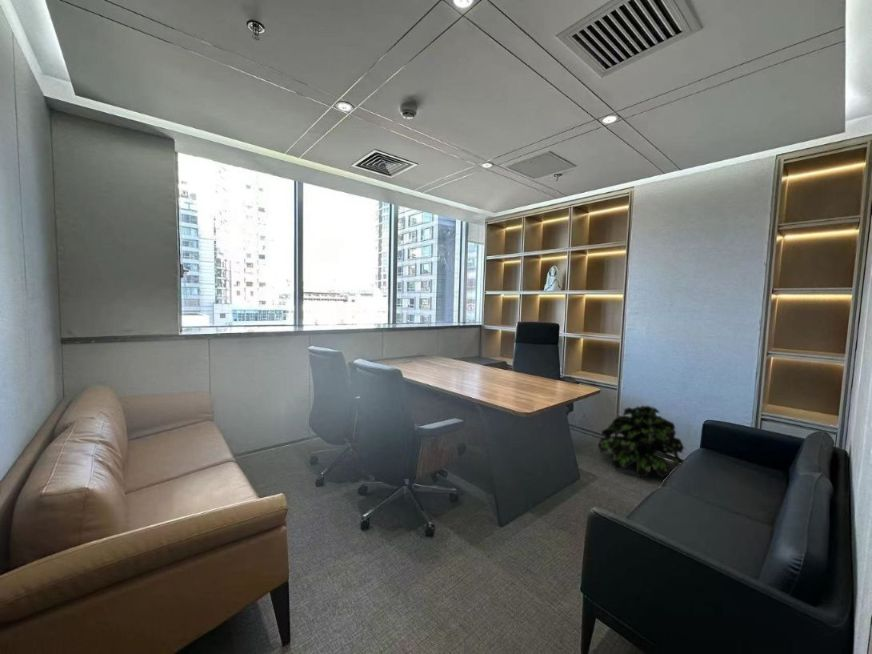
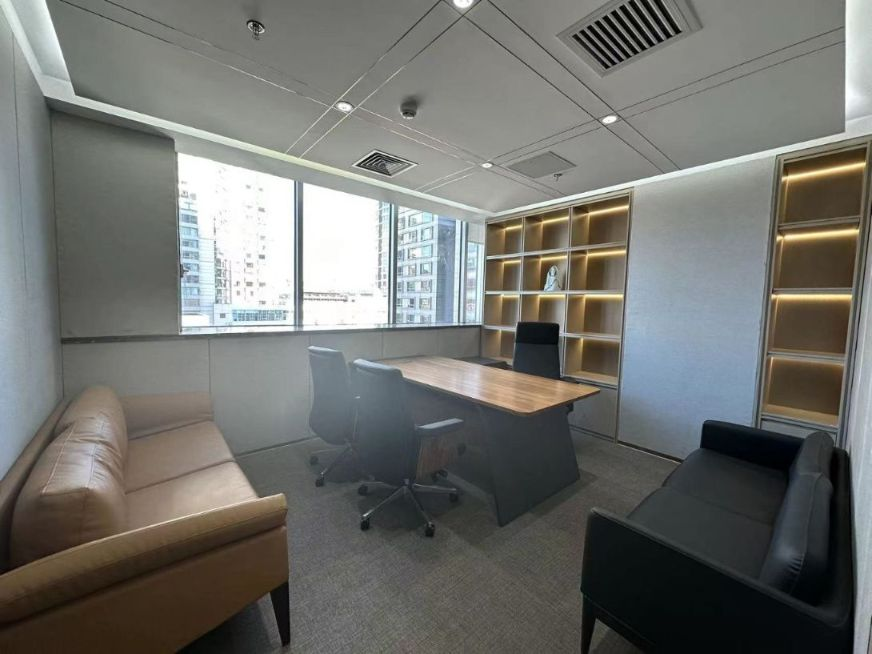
- potted plant (640, 435)
